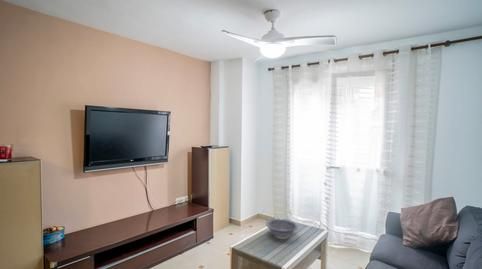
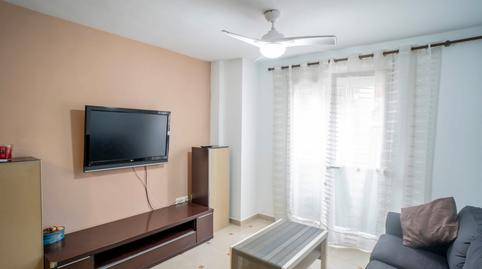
- decorative bowl (281, 230)
